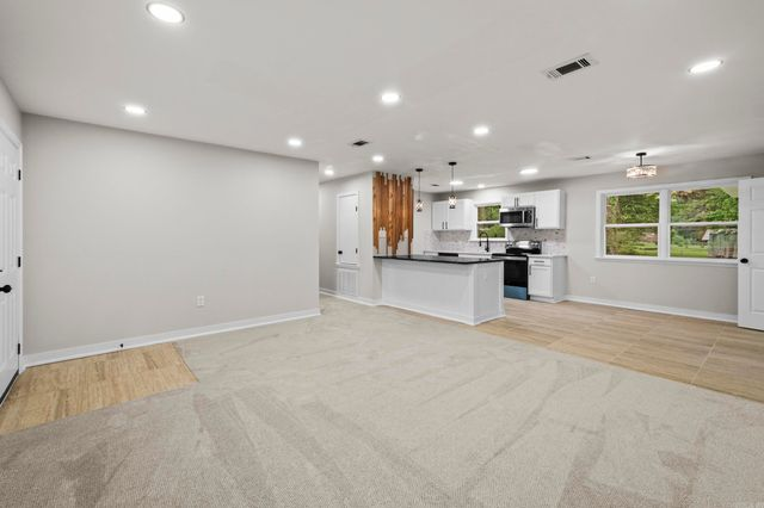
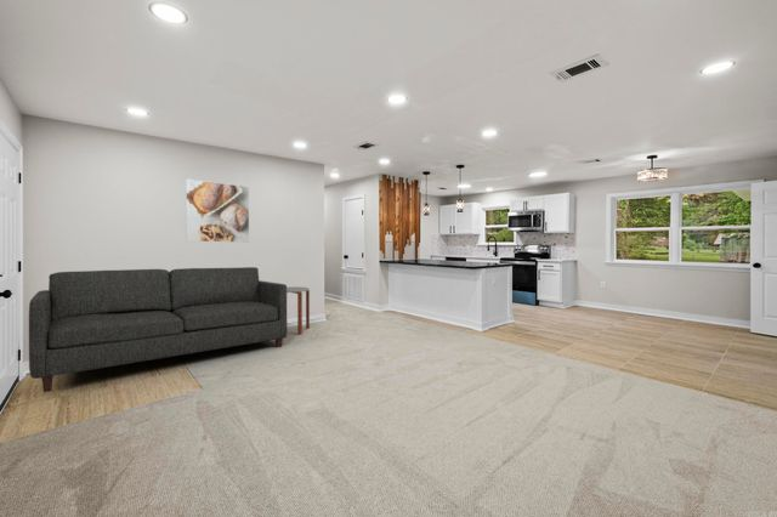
+ side table (297, 309)
+ sofa (175, 313)
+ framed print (219, 212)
